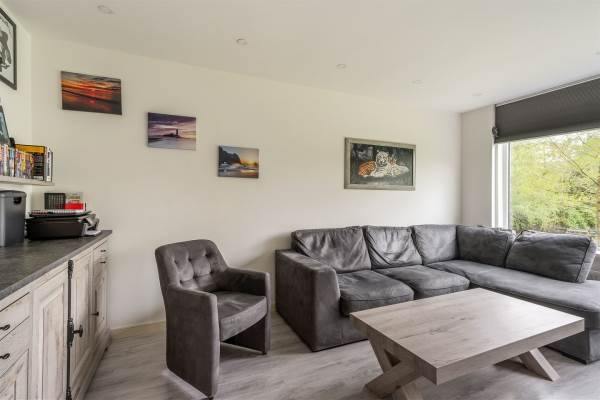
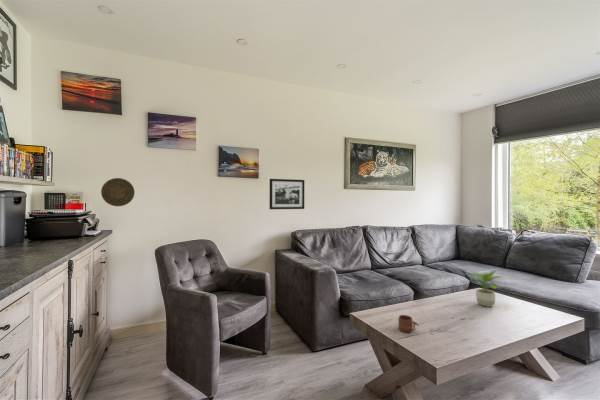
+ mug (408, 324)
+ decorative plate (118, 192)
+ potted plant (486, 286)
+ picture frame (287, 194)
